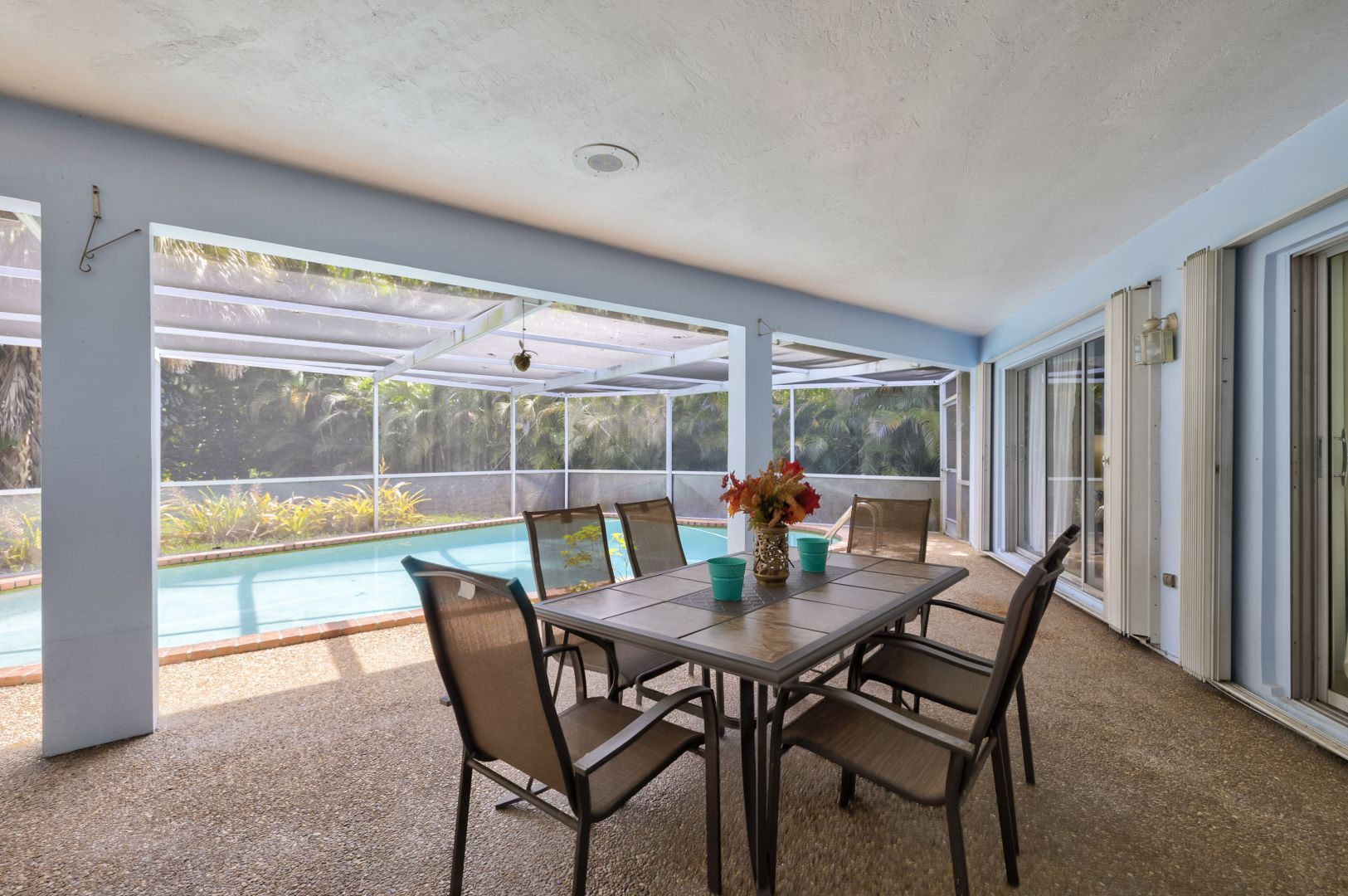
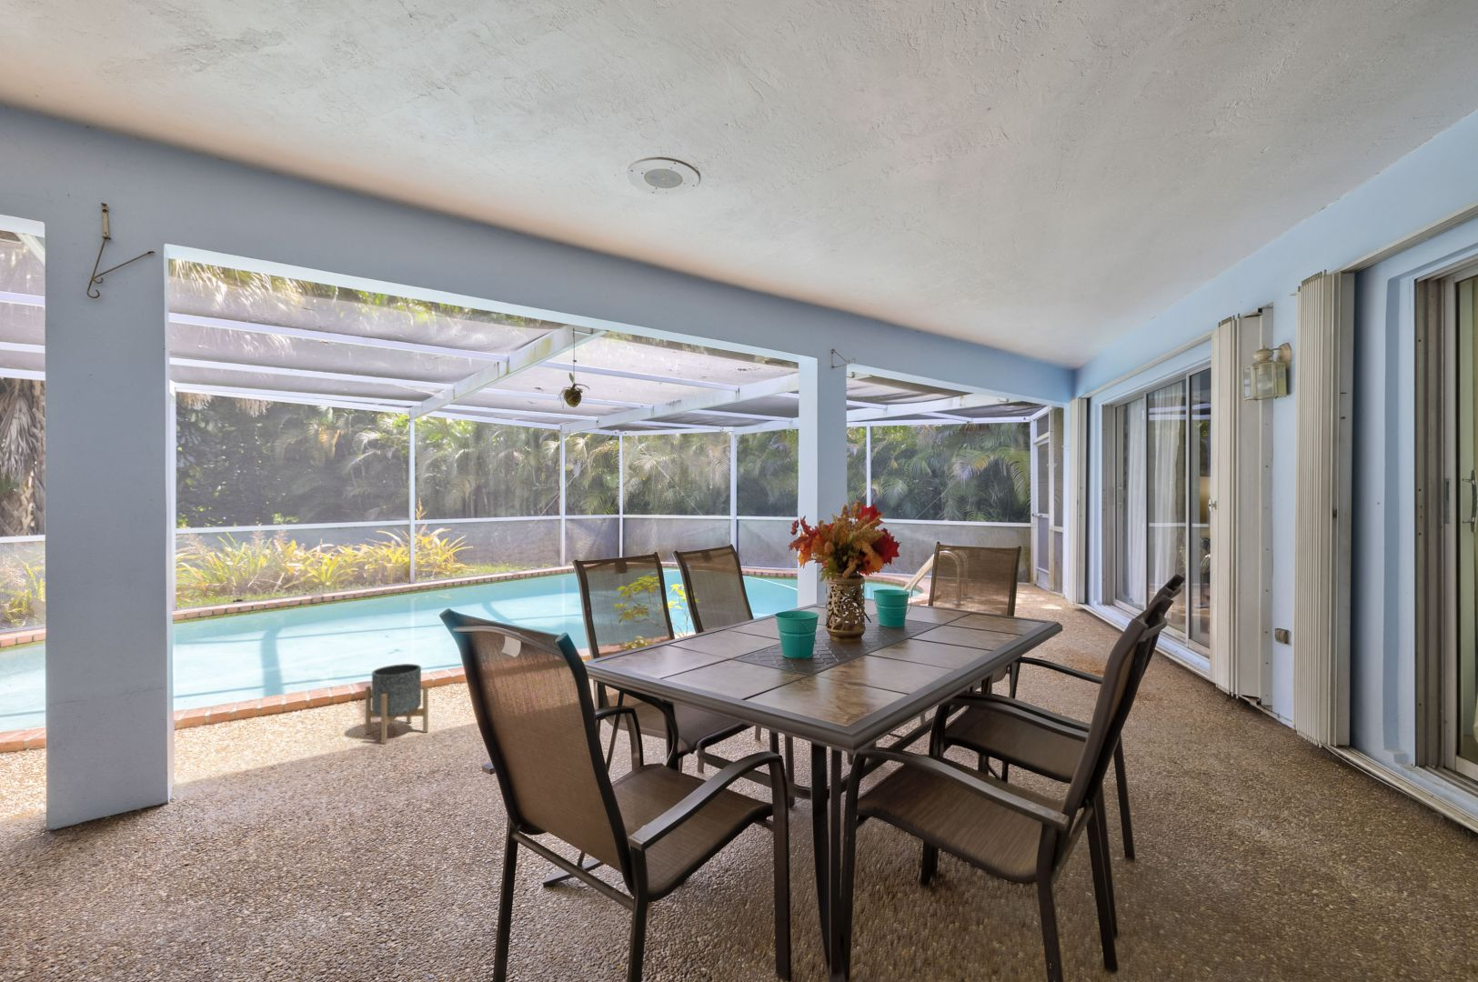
+ planter (397, 701)
